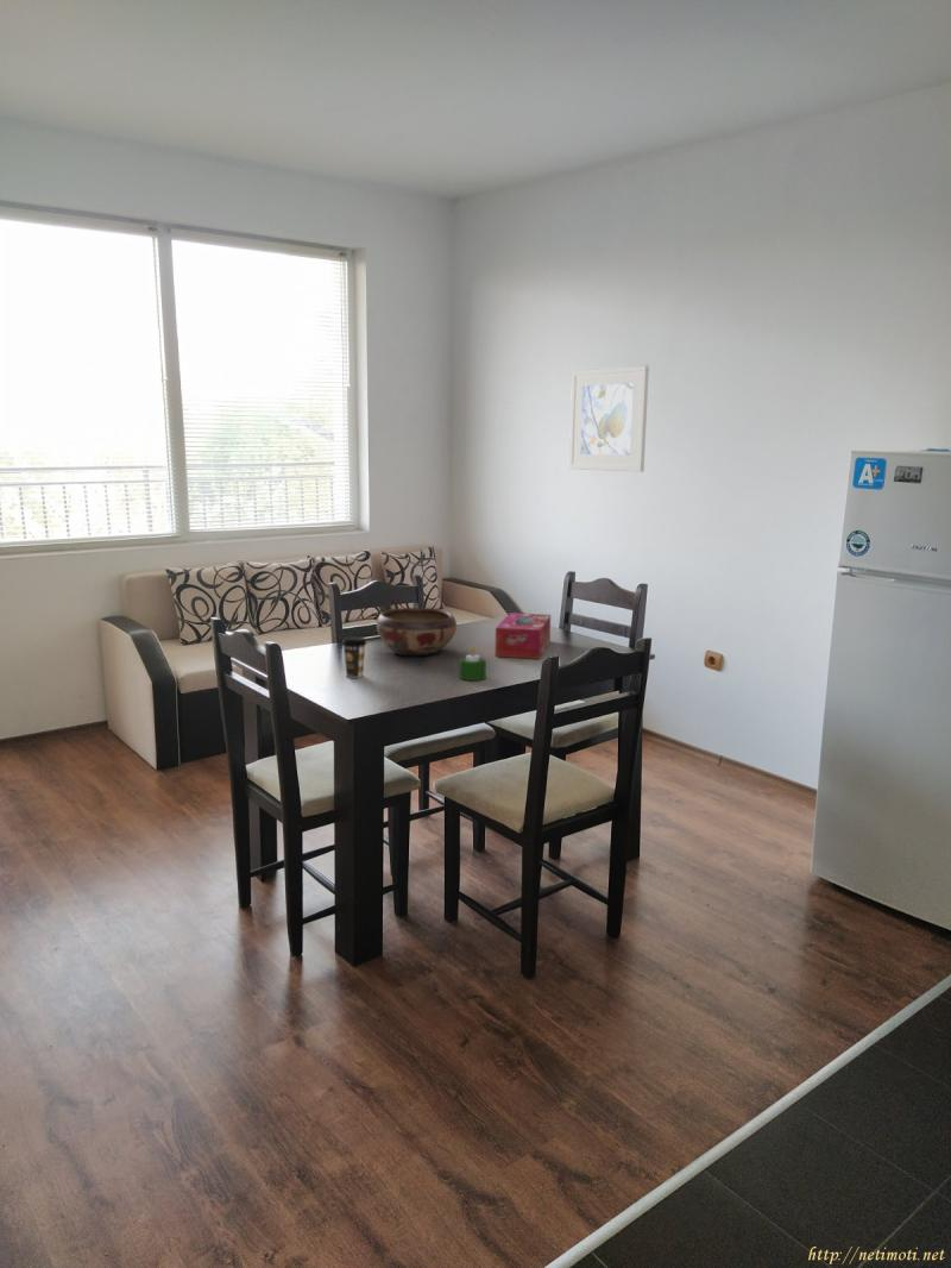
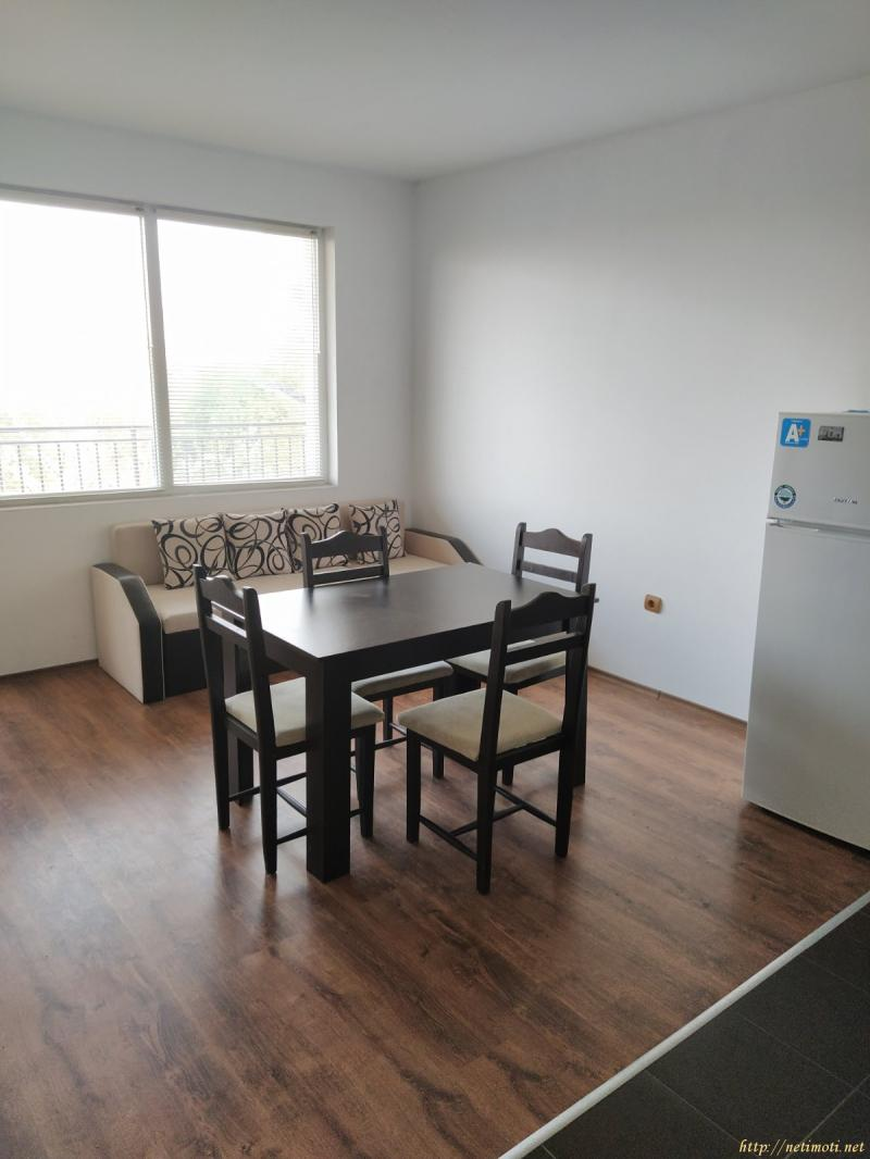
- decorative bowl (416, 632)
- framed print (606, 420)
- coffee cup (354, 657)
- tissue box (523, 634)
- candle (472, 661)
